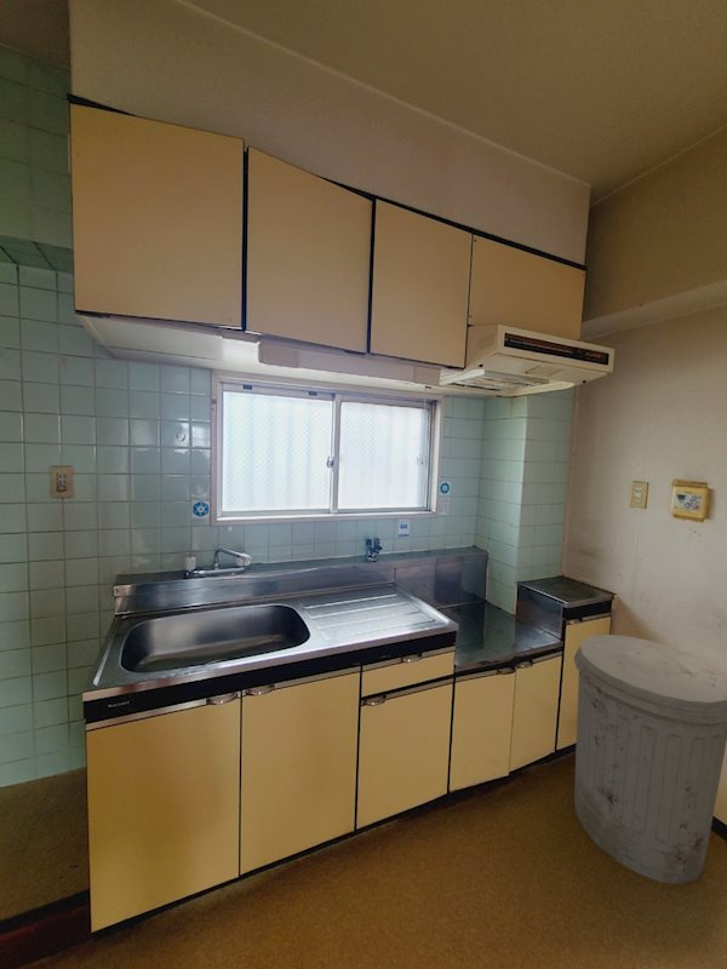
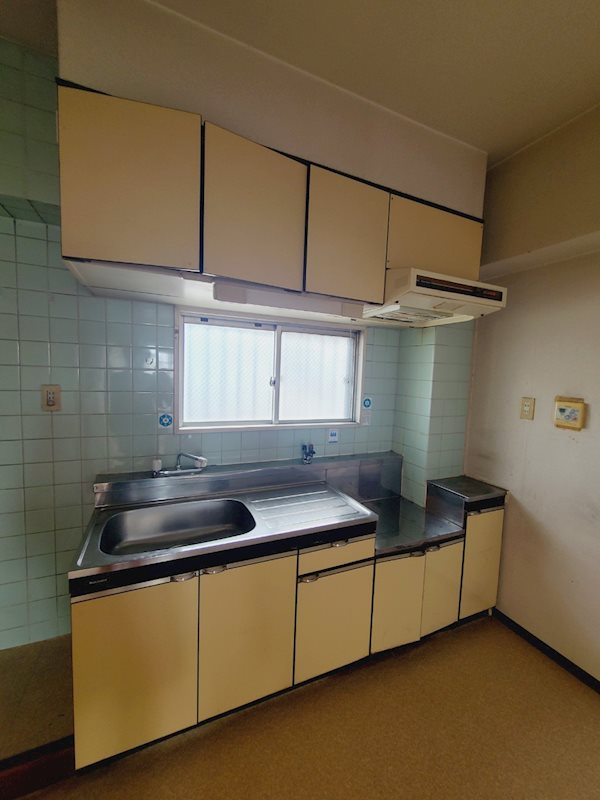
- trash can (642, 744)
